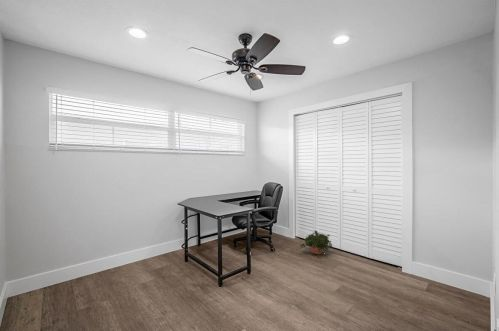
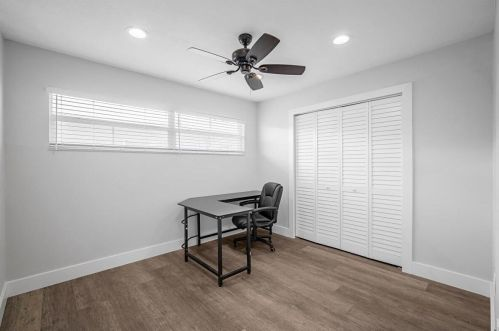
- potted plant (316, 242)
